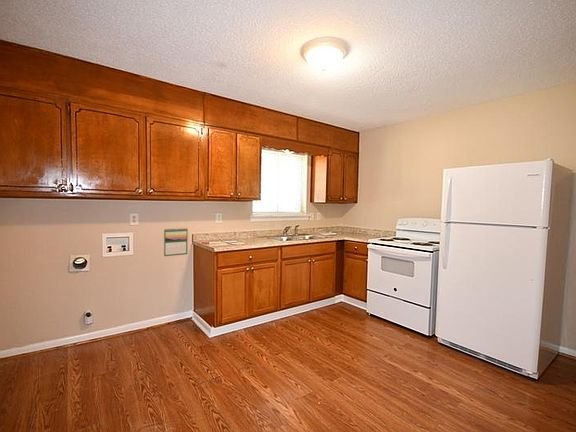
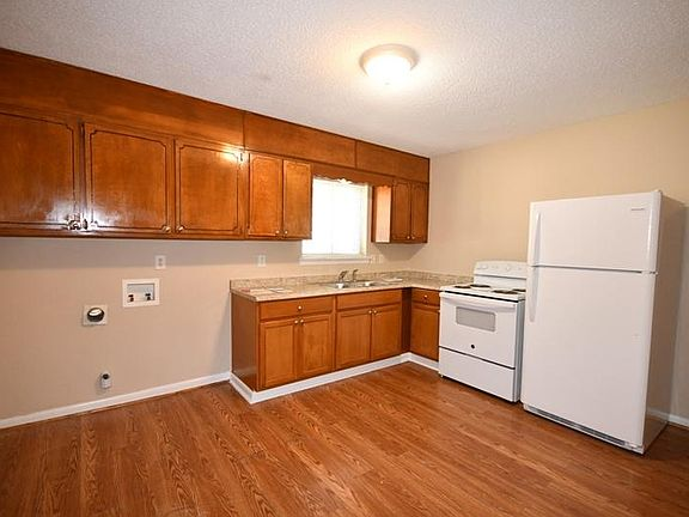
- calendar (176, 241)
